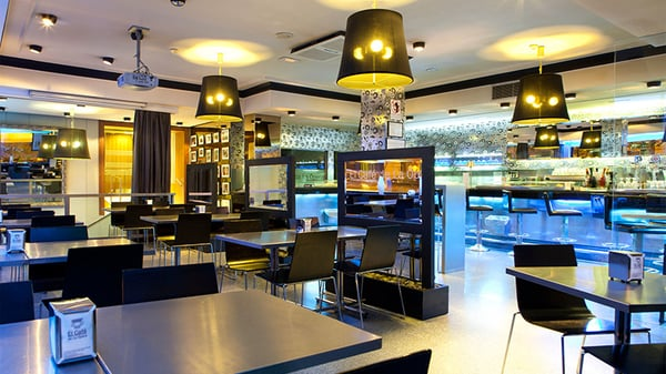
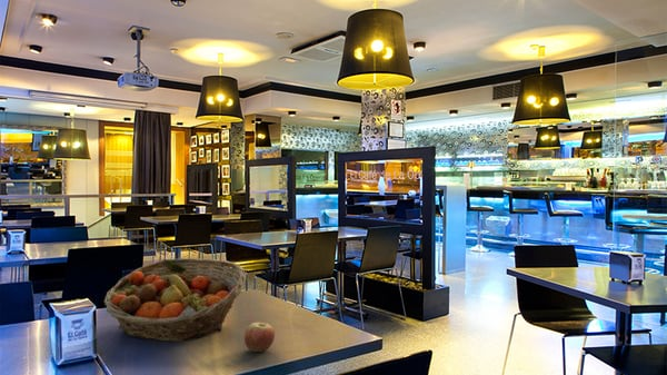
+ apple (259, 336)
+ fruit basket (177, 296)
